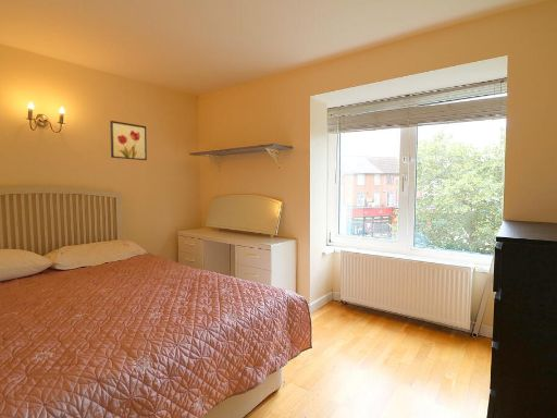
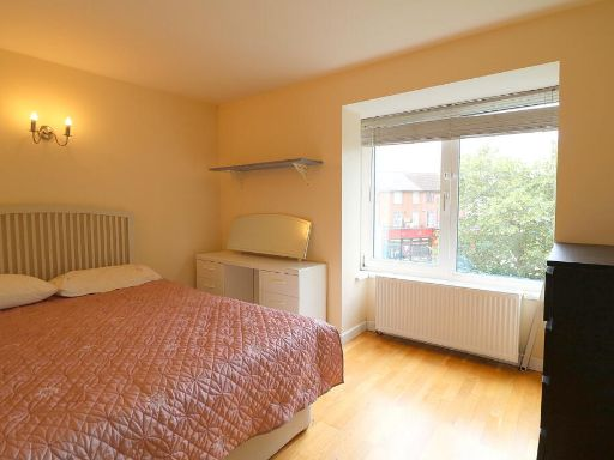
- wall art (128, 140)
